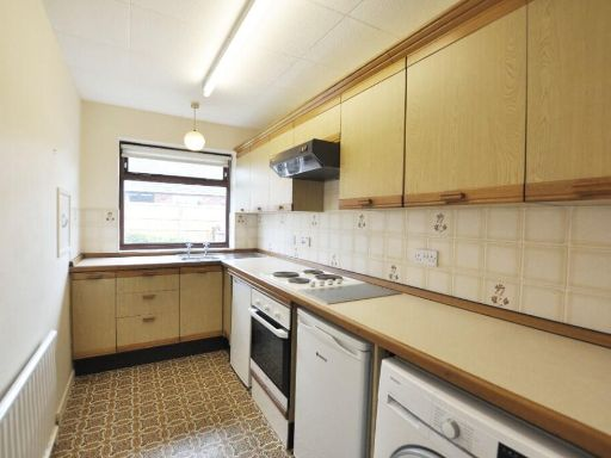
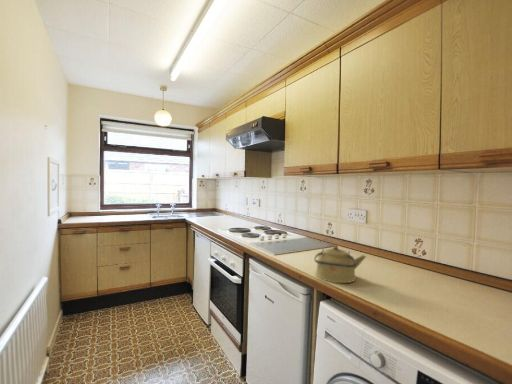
+ kettle (339, 261)
